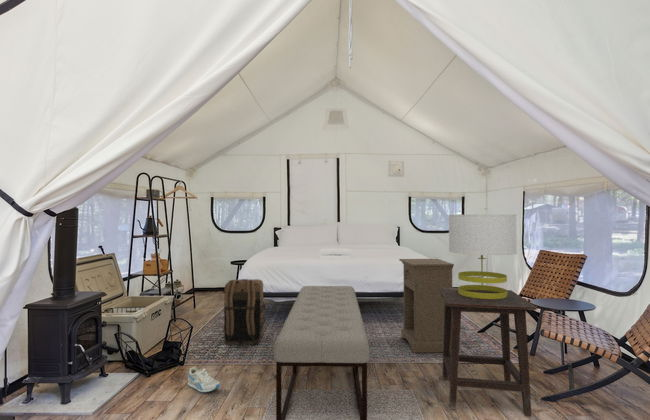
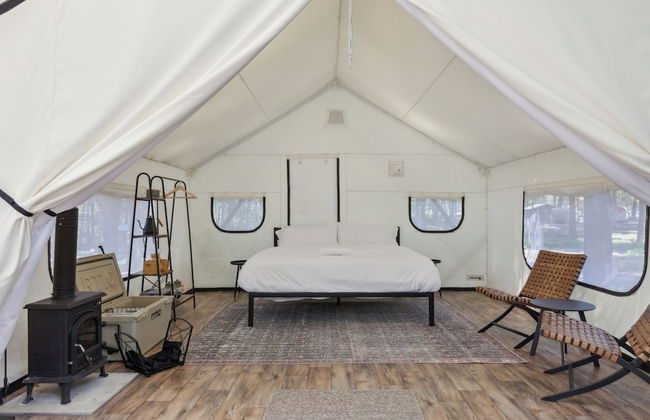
- bench (325, 339)
- sneaker (203, 379)
- side table (482, 356)
- nightstand (425, 302)
- backpack (245, 307)
- table lamp (481, 254)
